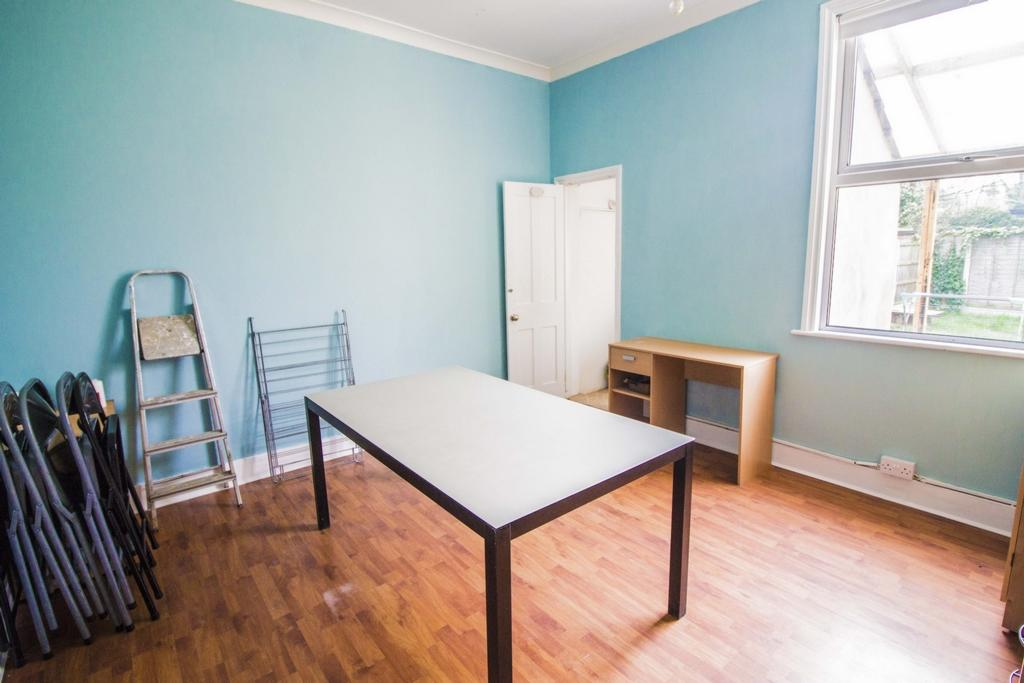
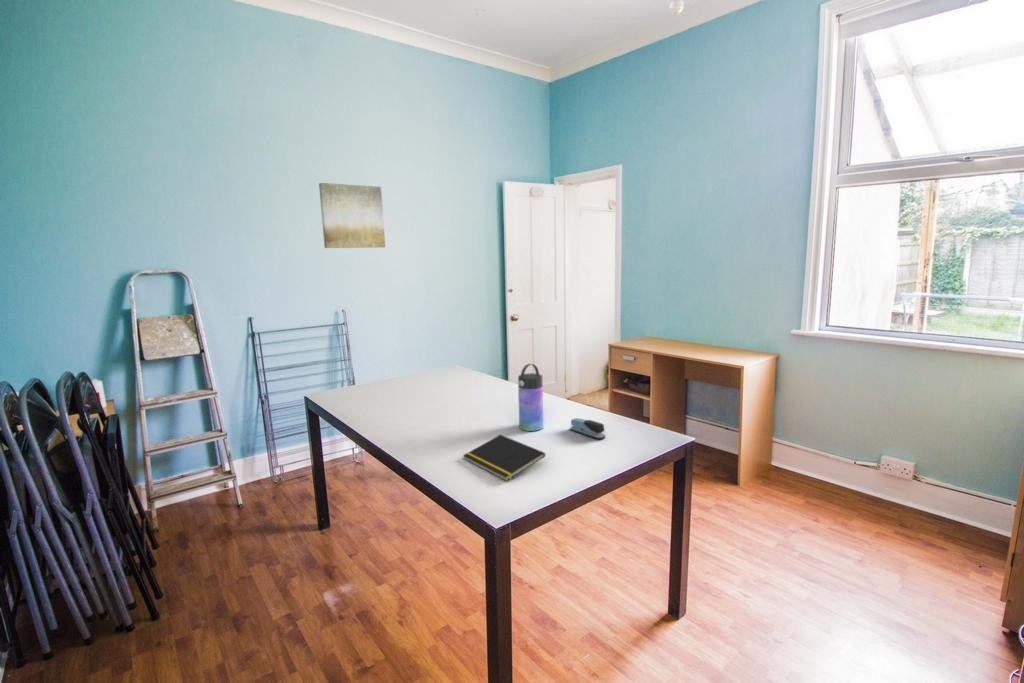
+ stapler (587, 426)
+ wall art (353, 216)
+ water bottle (530, 395)
+ notepad (503, 455)
